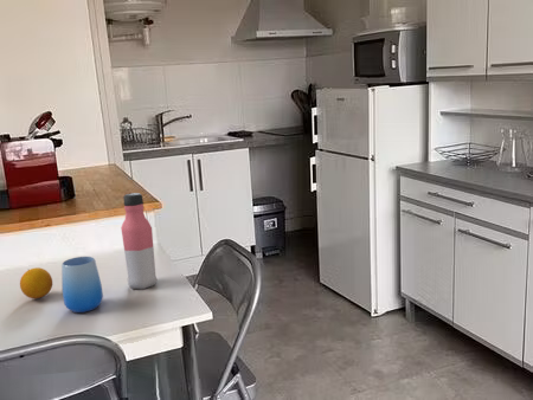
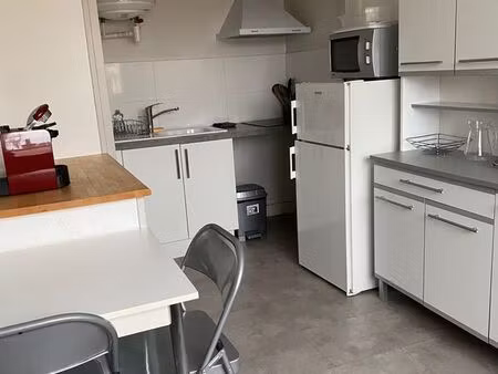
- fruit (36, 283)
- cup (81, 284)
- water bottle (137, 240)
